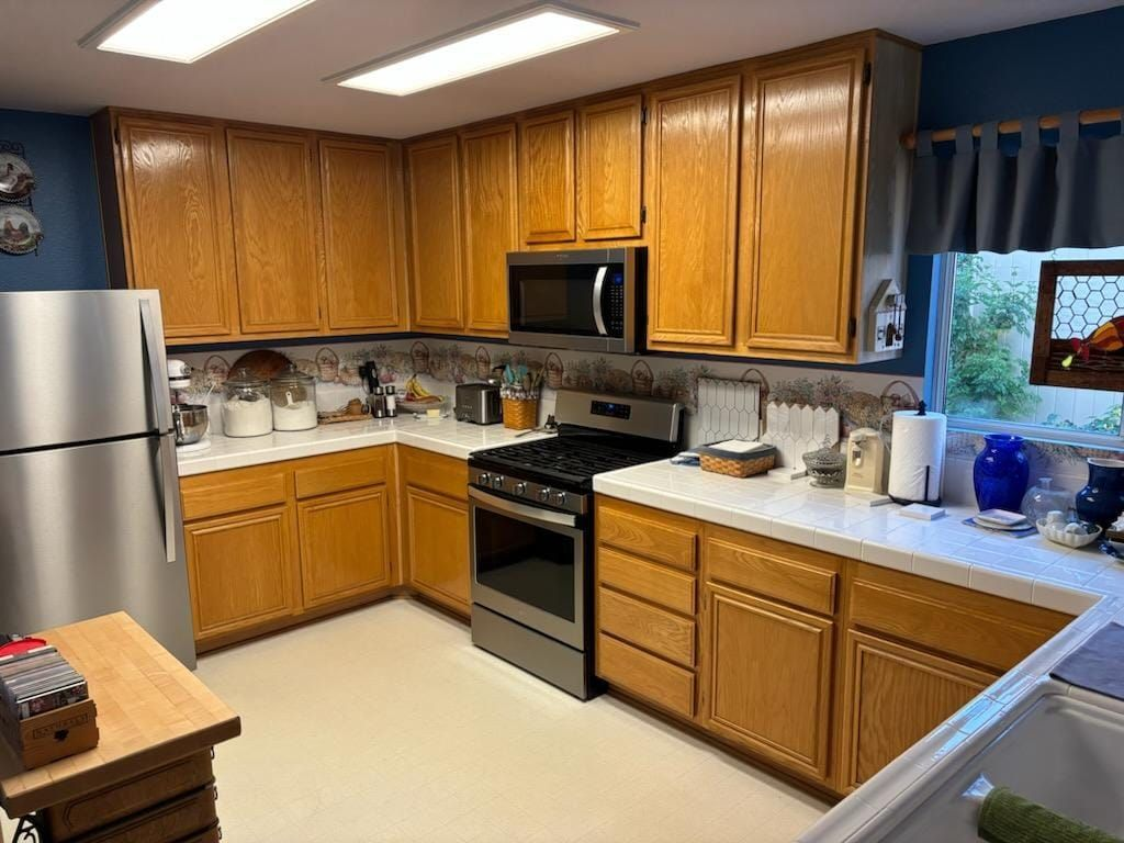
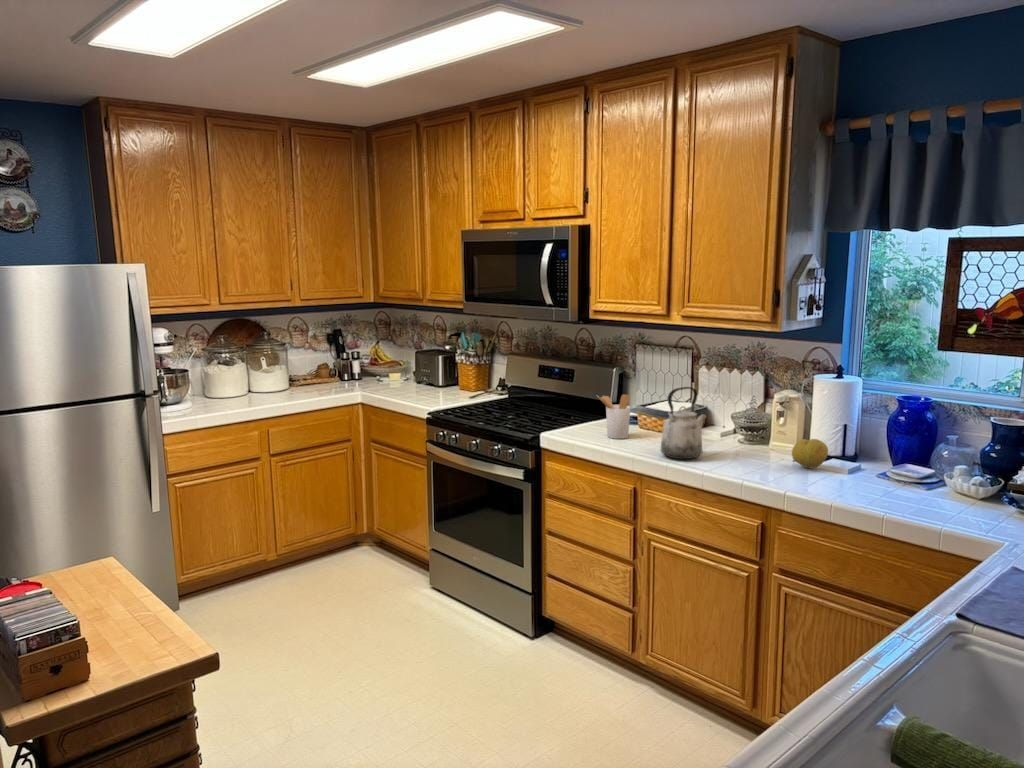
+ kettle (687, 421)
+ fruit (810, 453)
+ utensil holder (612, 415)
